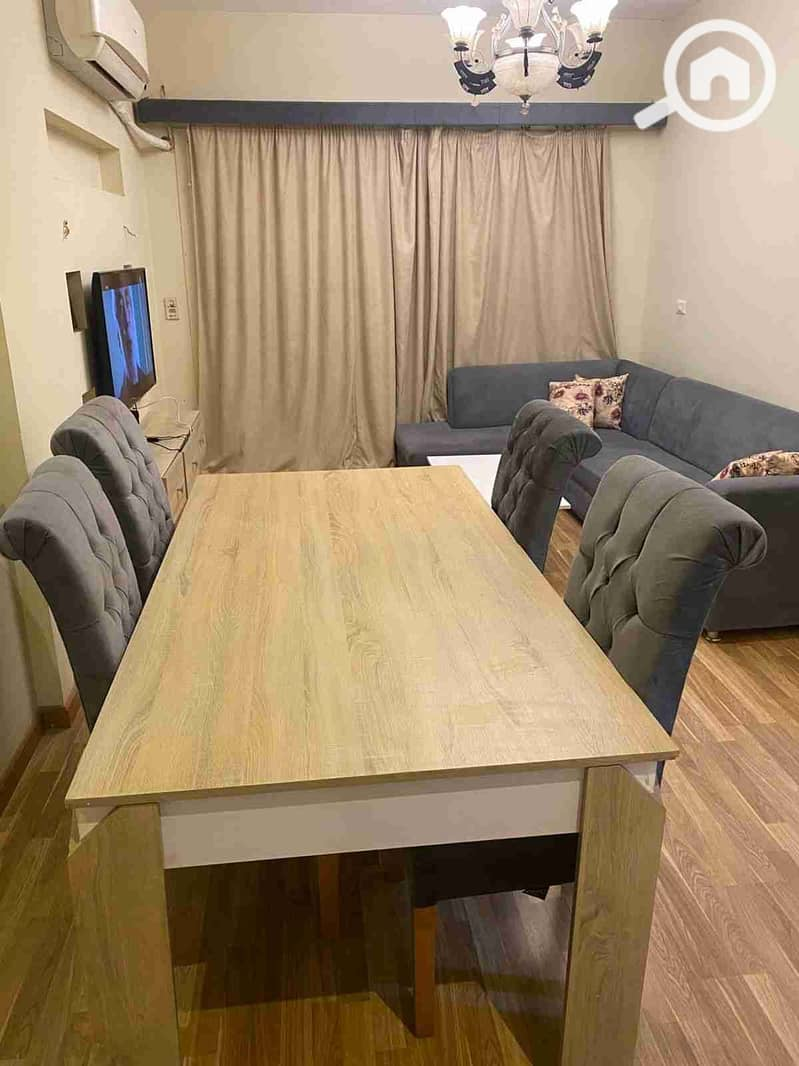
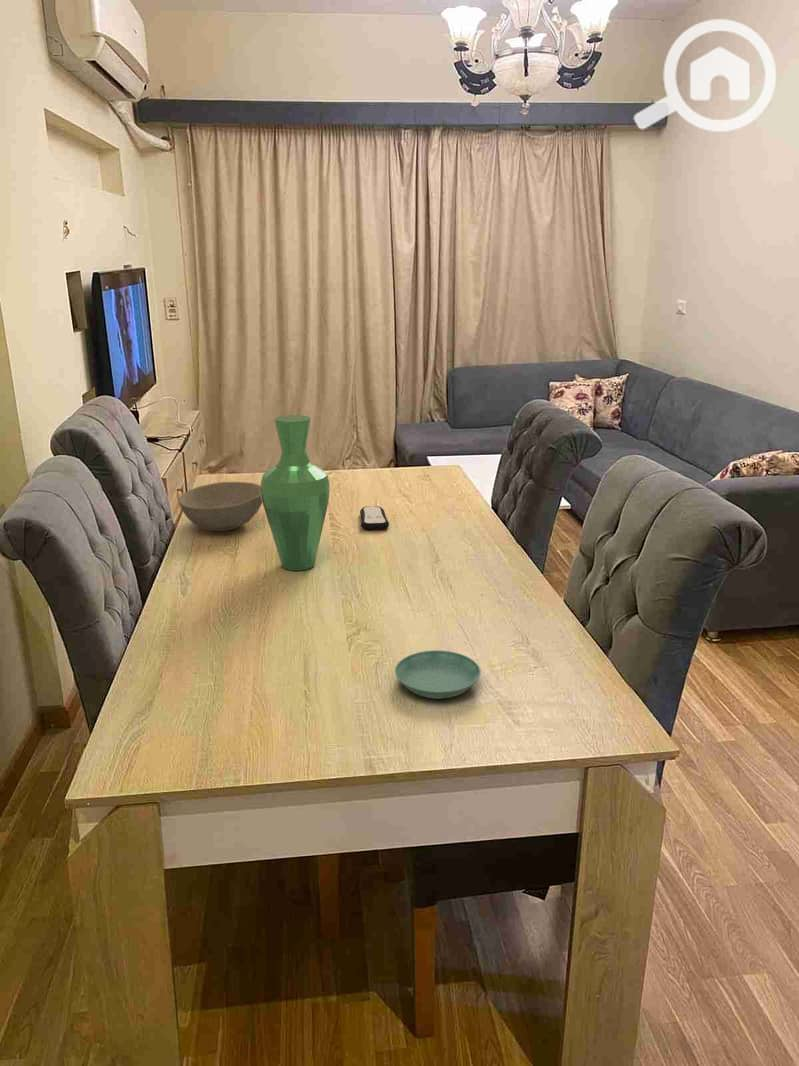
+ vase (295, 493)
+ remote control (373, 517)
+ bowl (223, 509)
+ saucer (437, 676)
